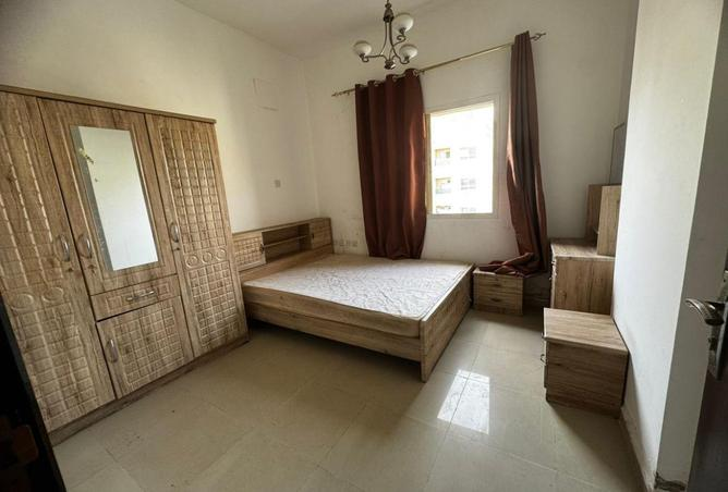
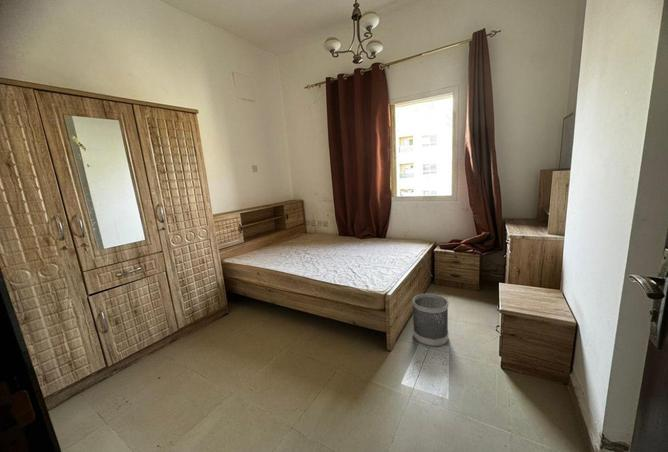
+ wastebasket (430, 318)
